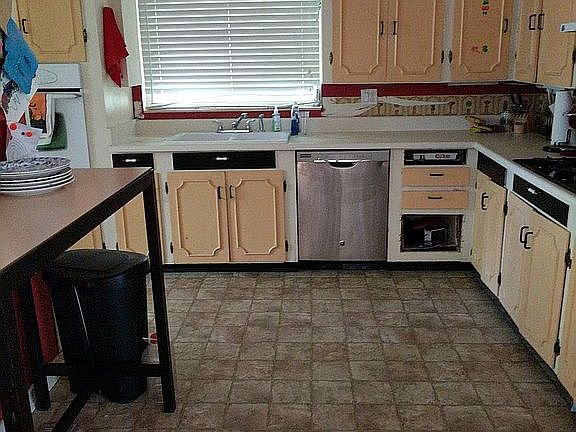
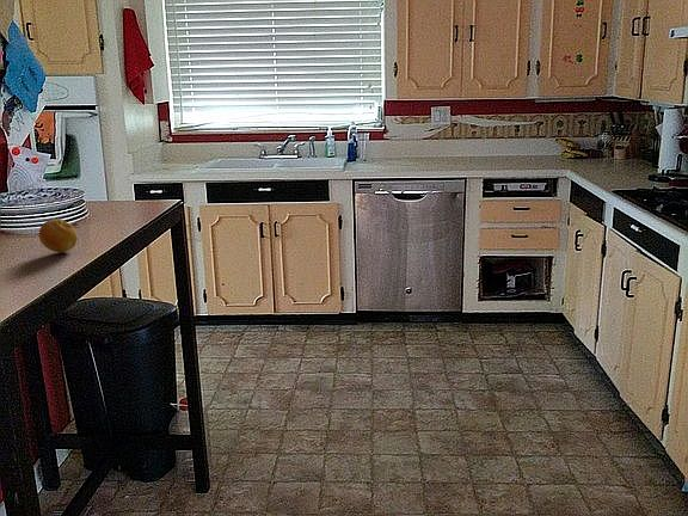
+ fruit (57, 235)
